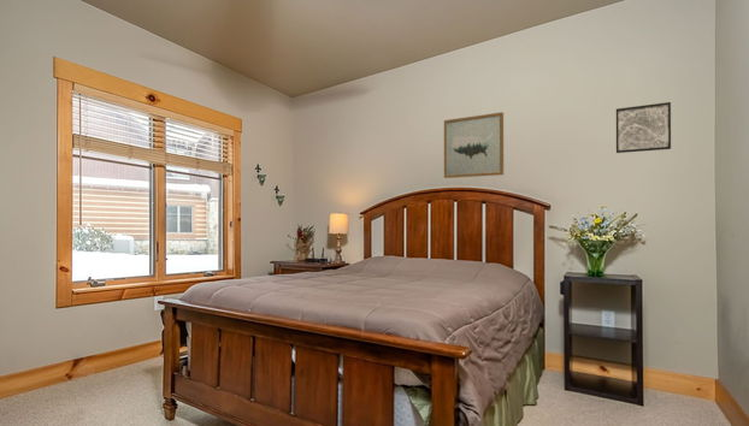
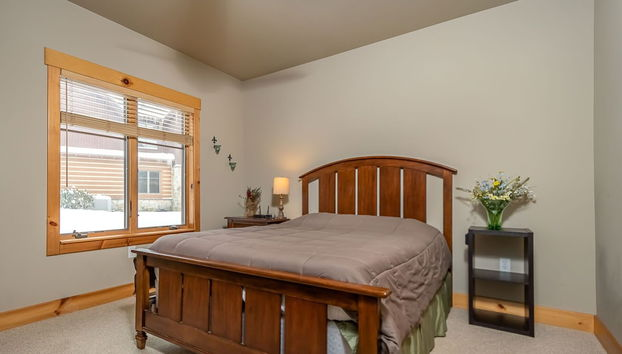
- wall art (472, 146)
- wall art (642, 128)
